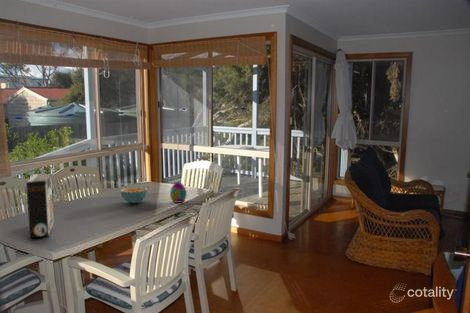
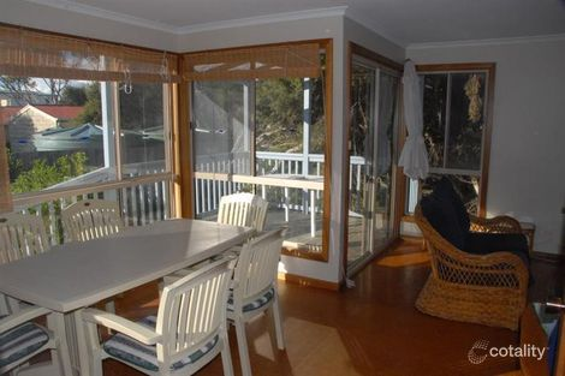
- cereal box (40, 203)
- decorative egg (178, 191)
- cereal bowl (134, 196)
